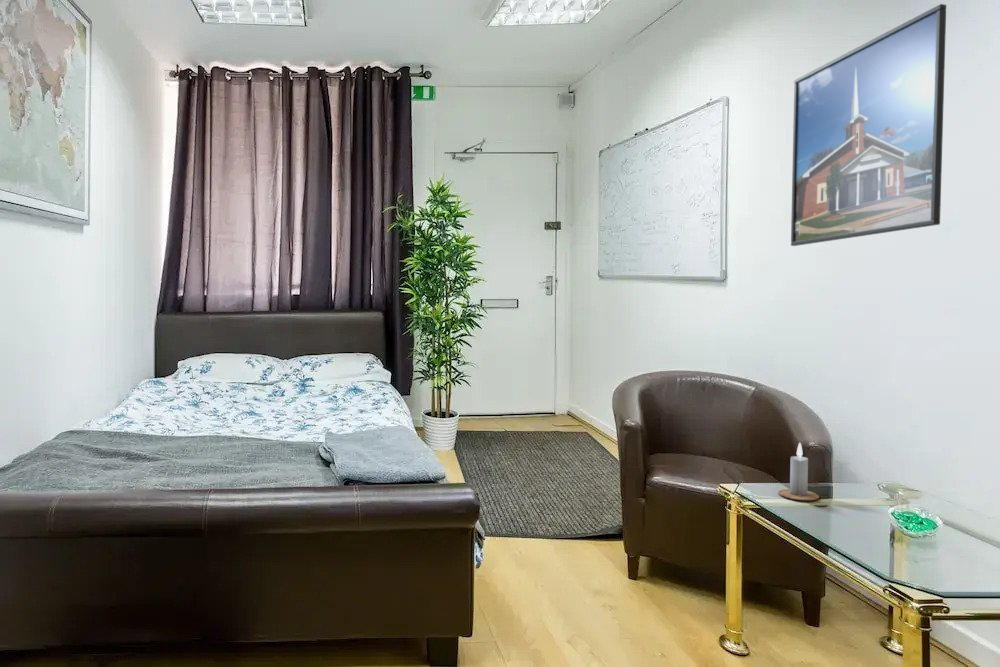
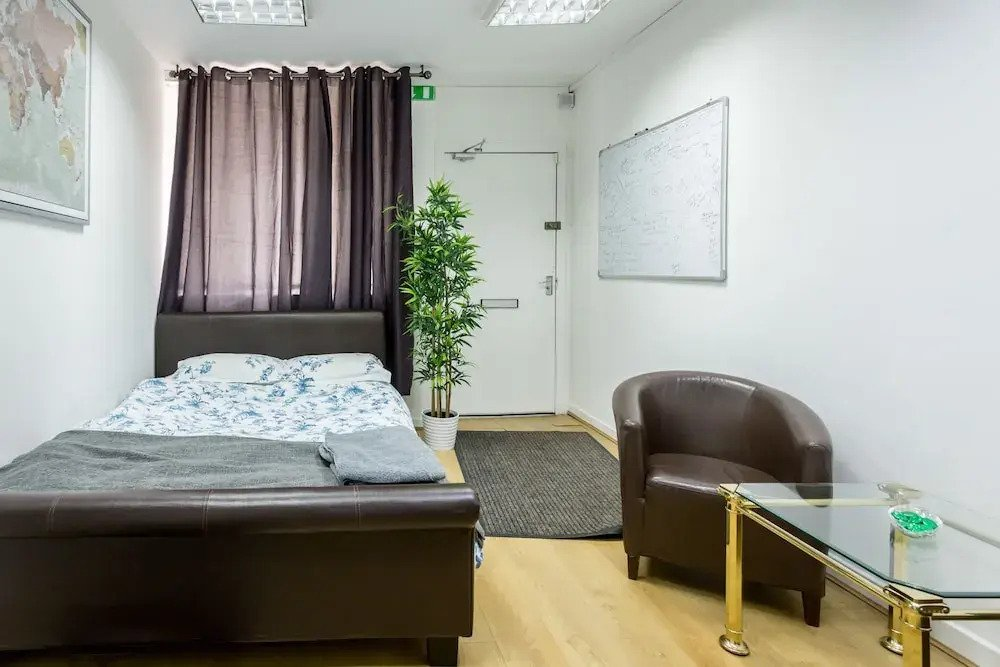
- candle (799, 468)
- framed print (857, 142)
